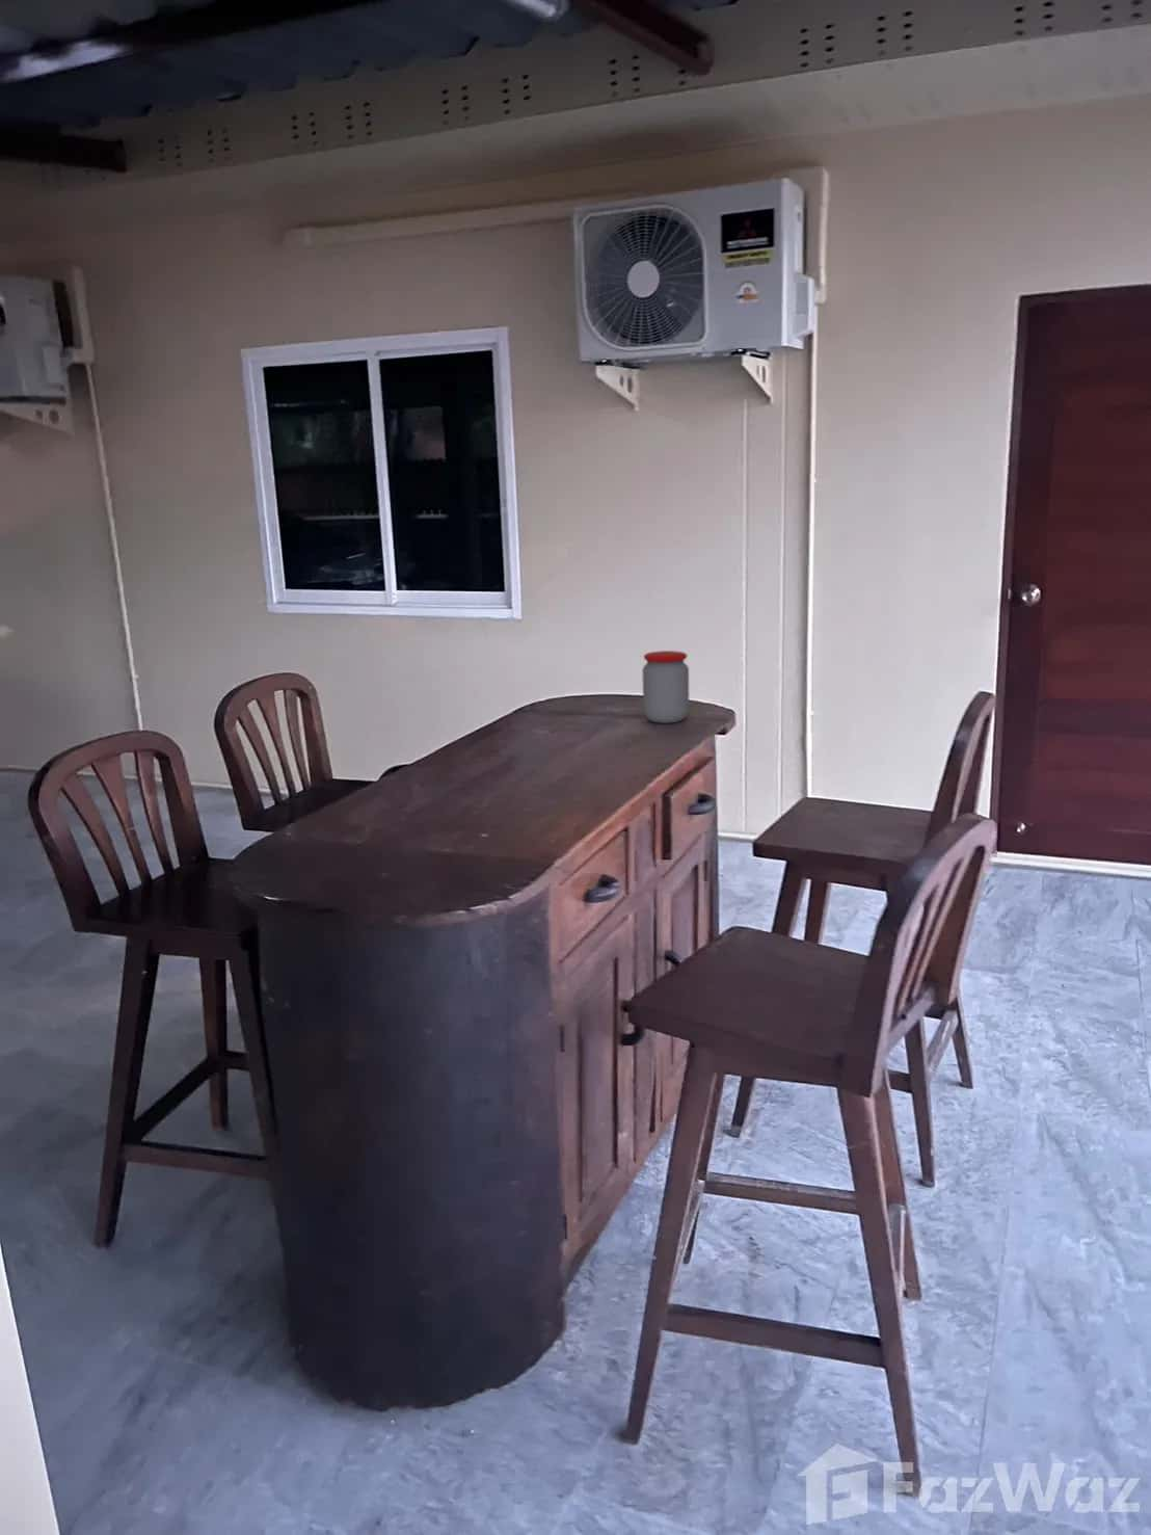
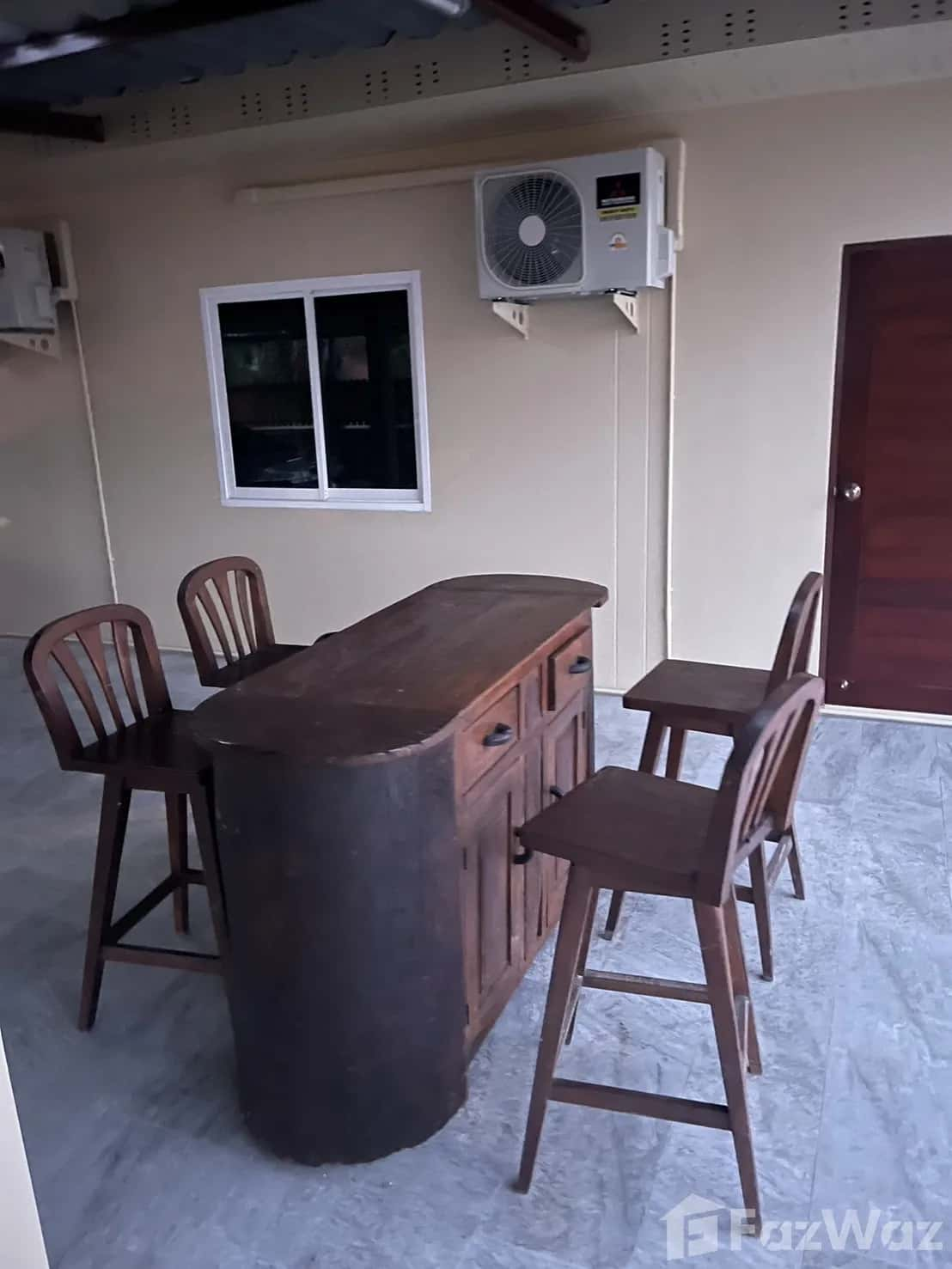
- jar (666, 686)
